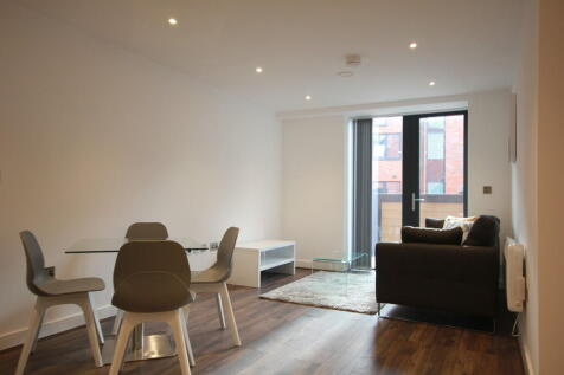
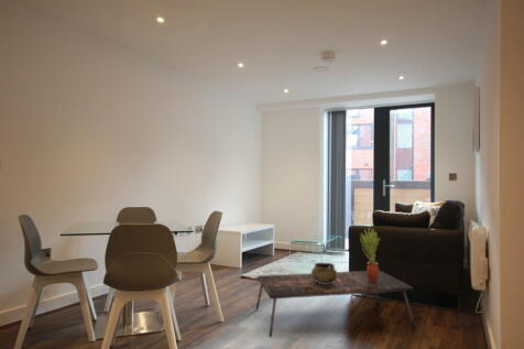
+ decorative bowl (324, 273)
+ coffee table (328, 295)
+ potted plant (369, 253)
